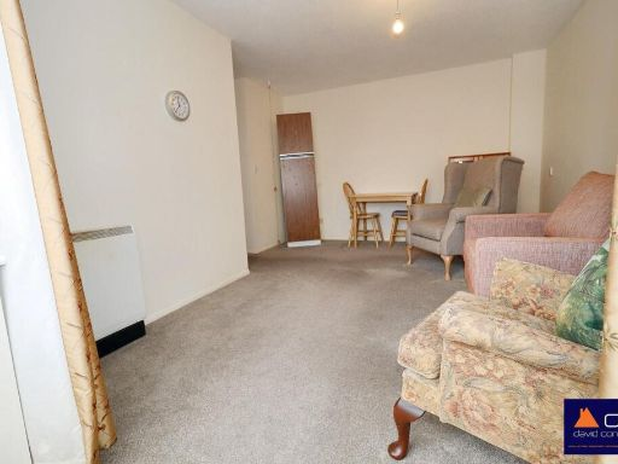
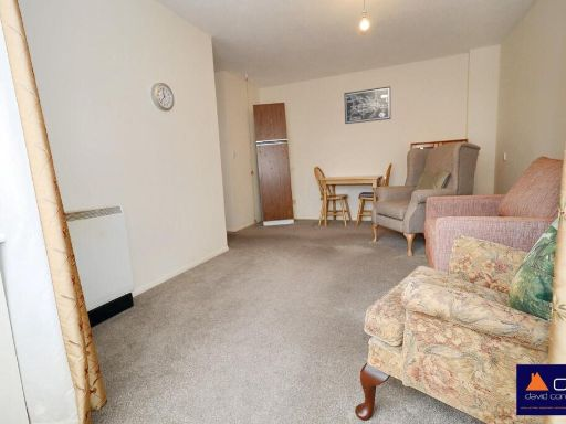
+ wall art (367, 105)
